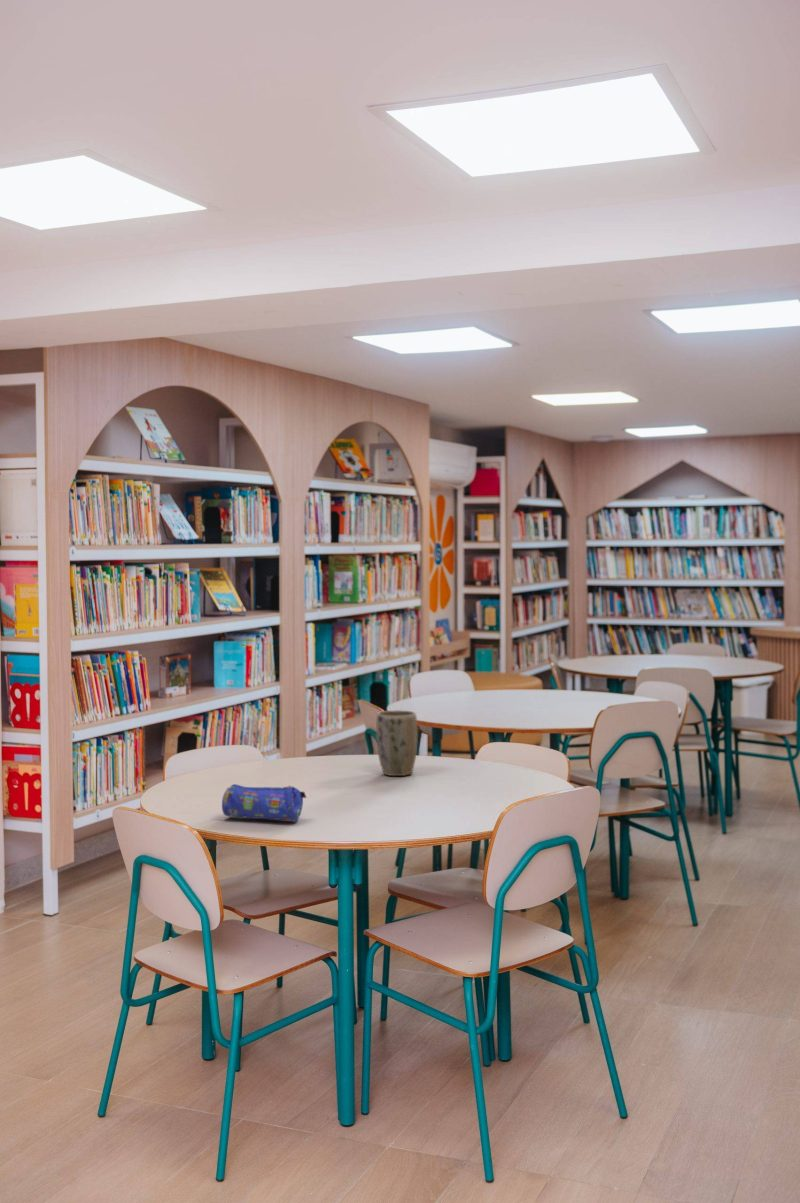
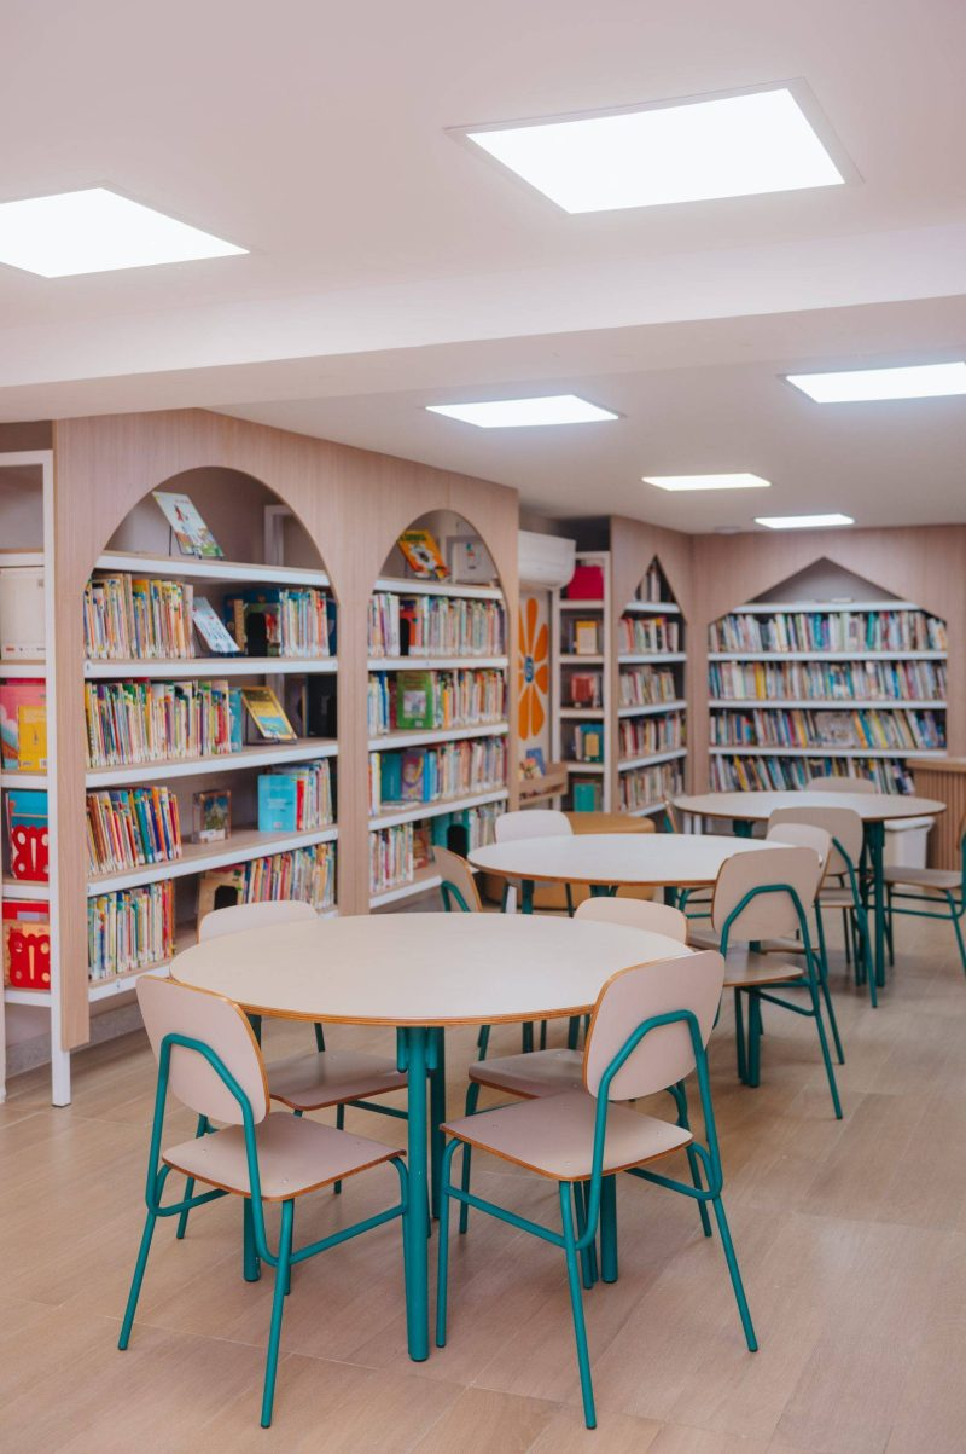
- plant pot (397, 743)
- pencil case (263, 801)
